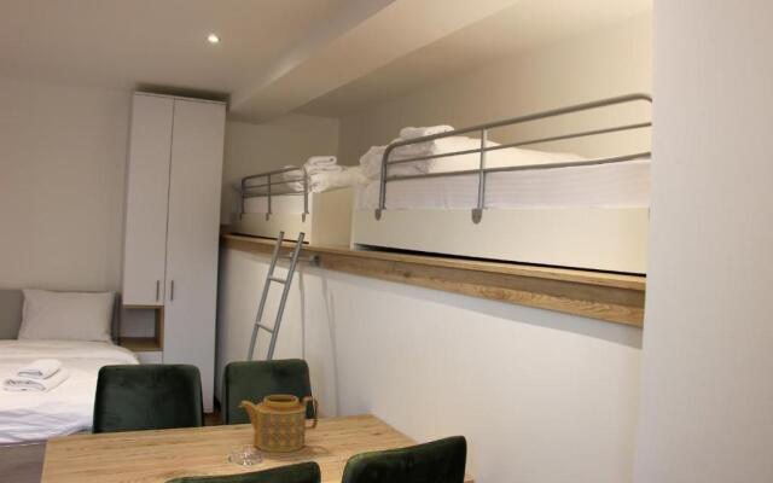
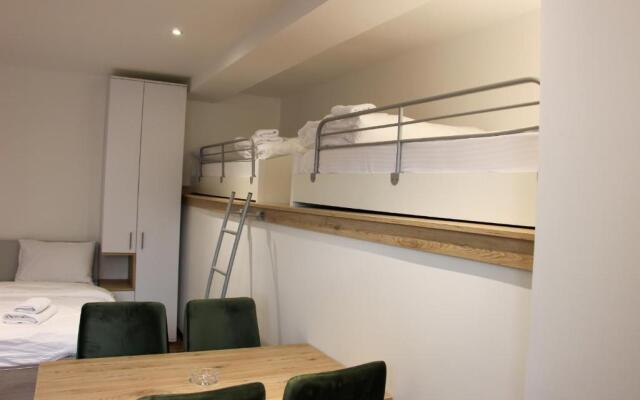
- teapot (278, 421)
